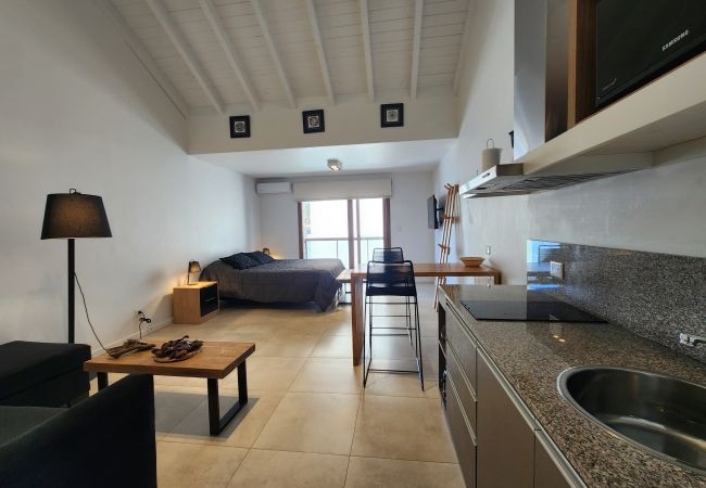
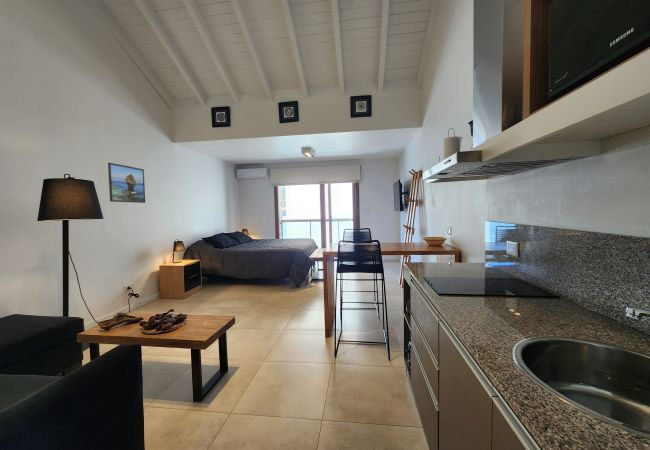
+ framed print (128, 184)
